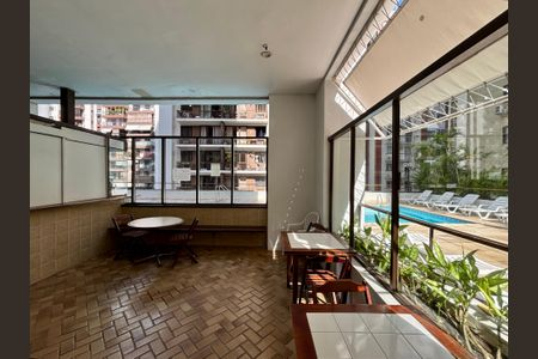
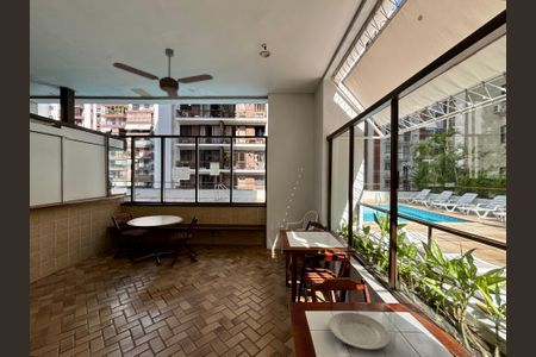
+ ceiling fan (168, 73)
+ plate (357, 331)
